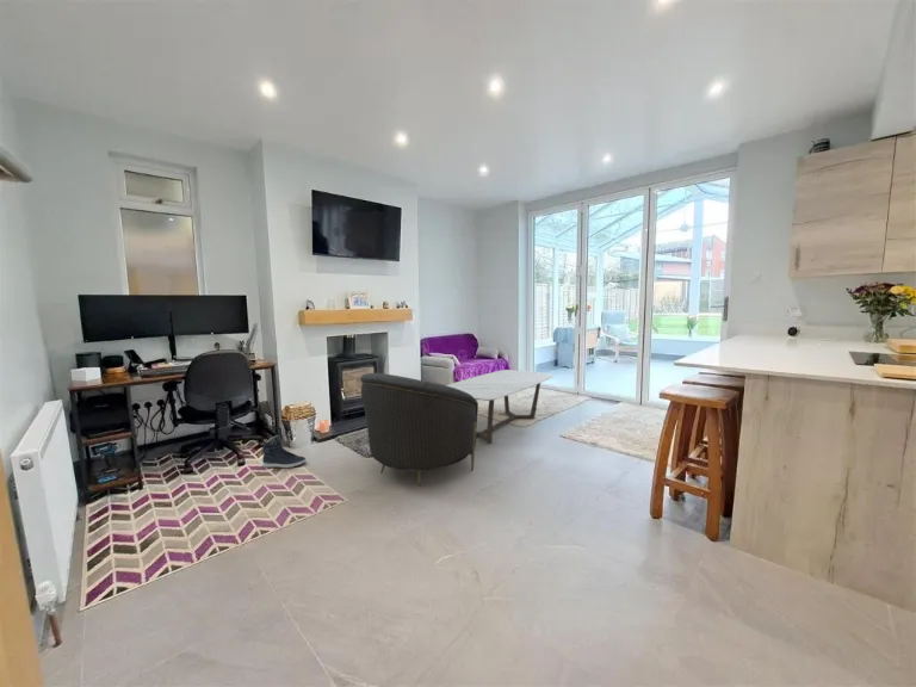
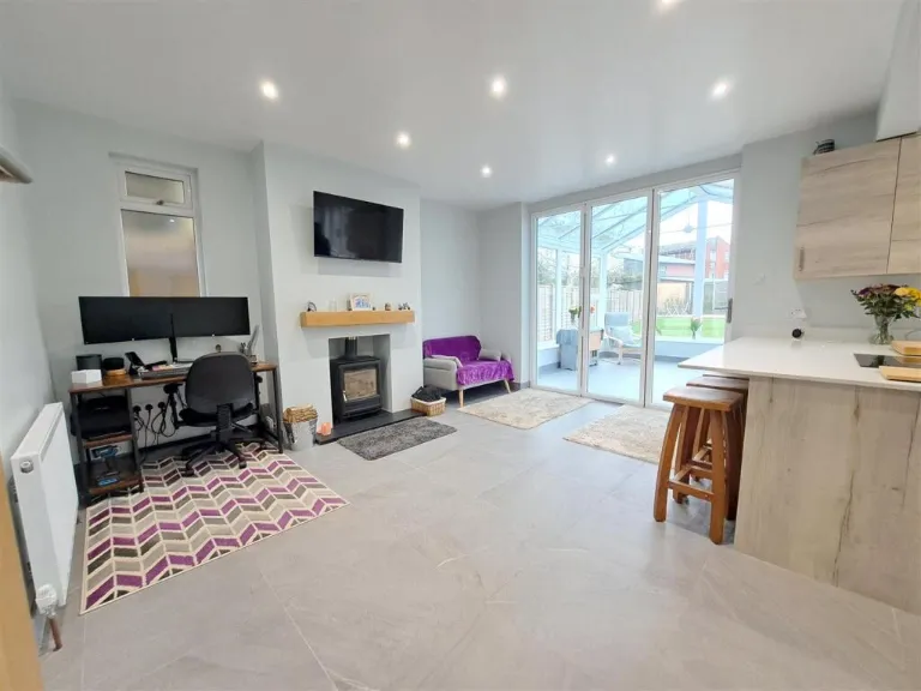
- sneaker (283, 450)
- armchair (416, 420)
- coffee table (496, 398)
